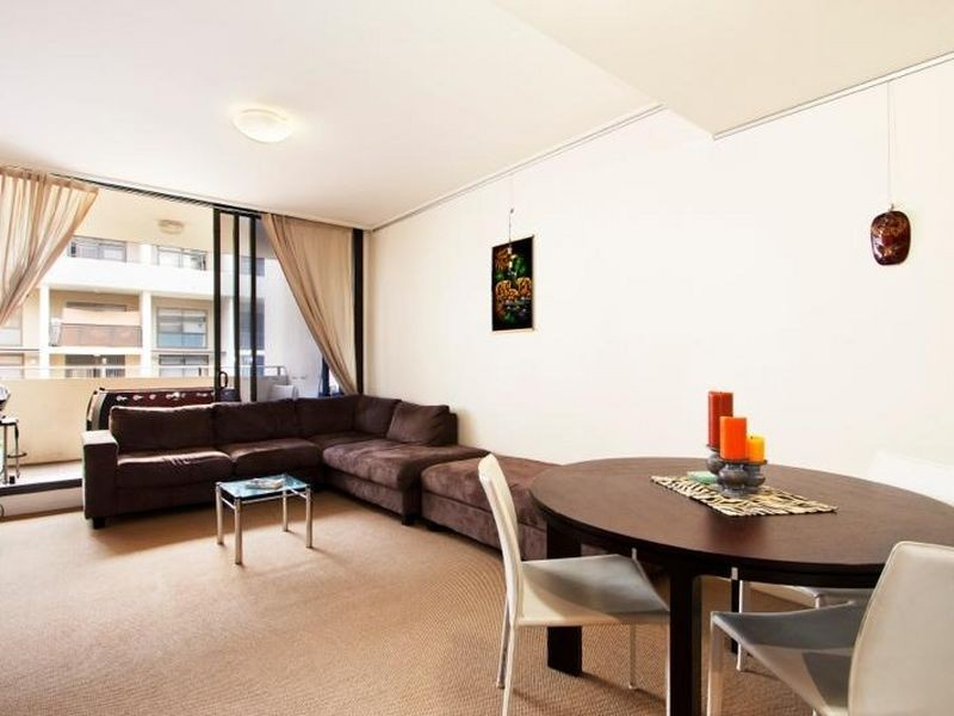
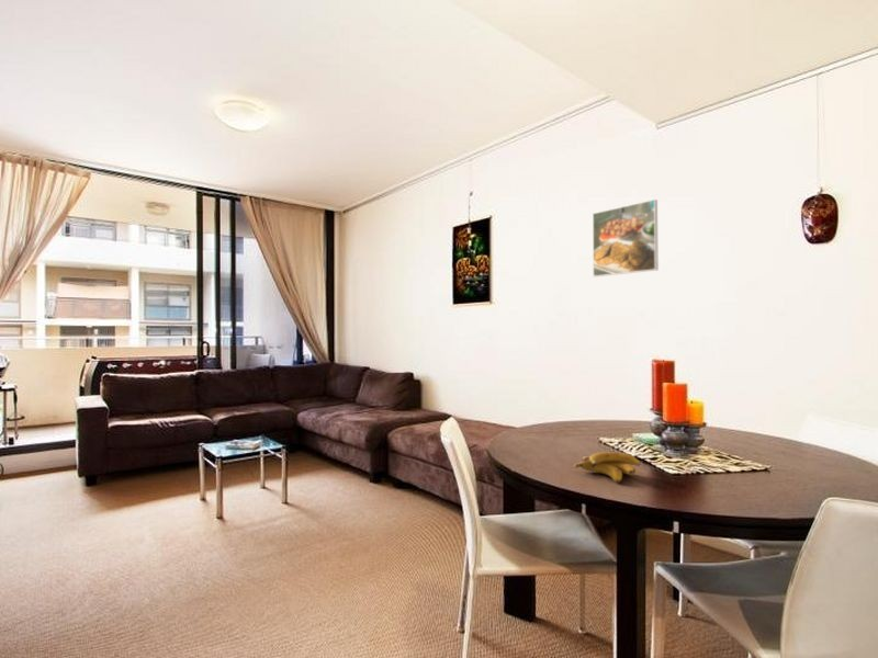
+ banana (607, 465)
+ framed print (623, 240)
